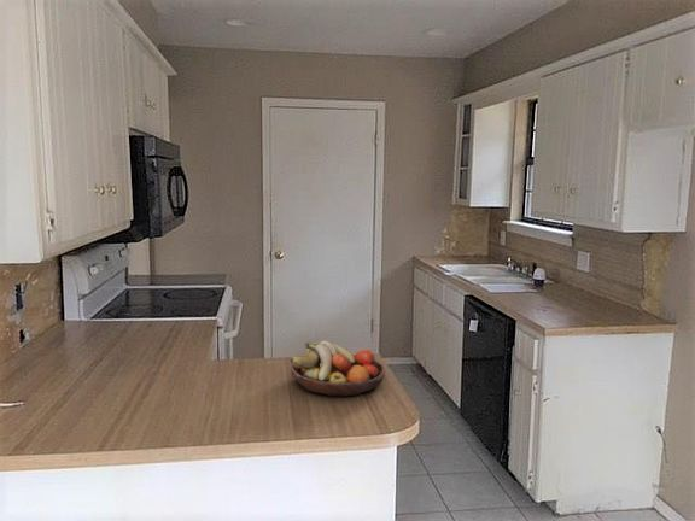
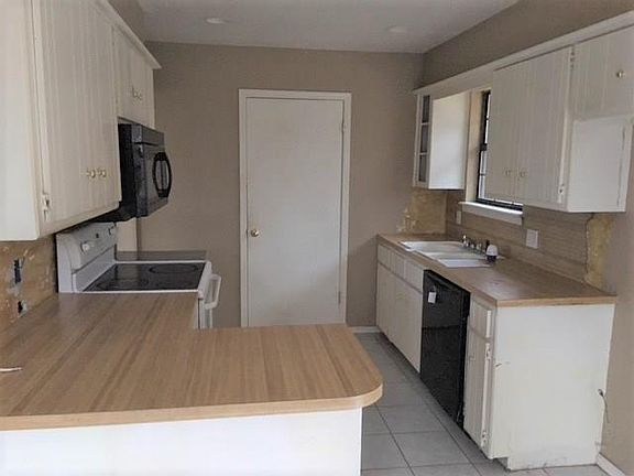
- fruit bowl (337, 363)
